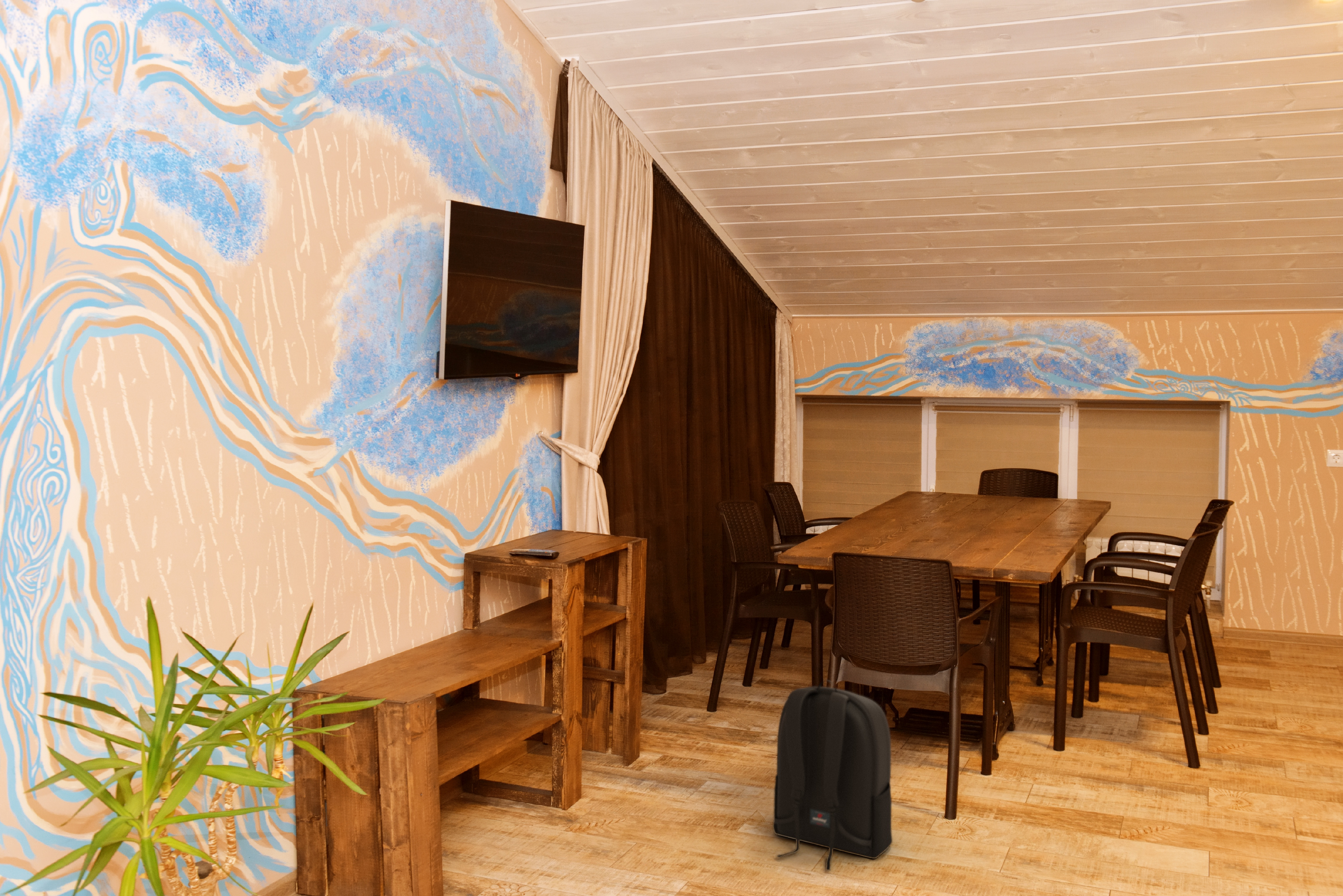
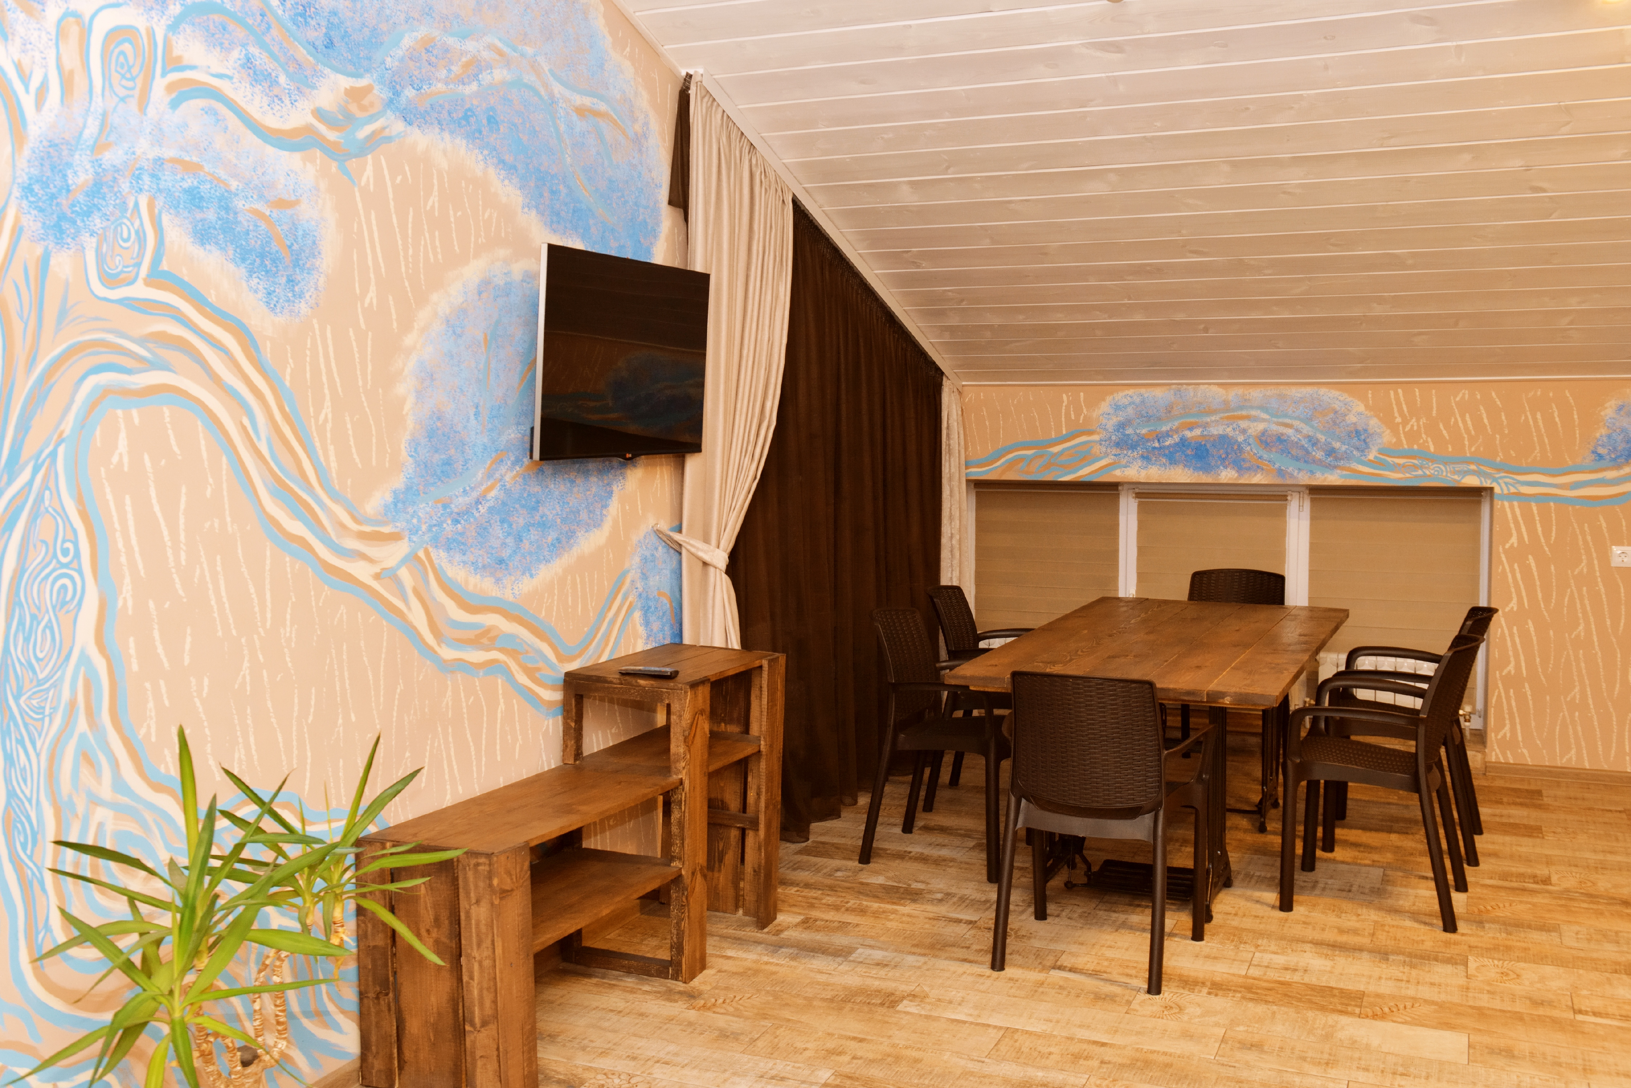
- backpack (828, 762)
